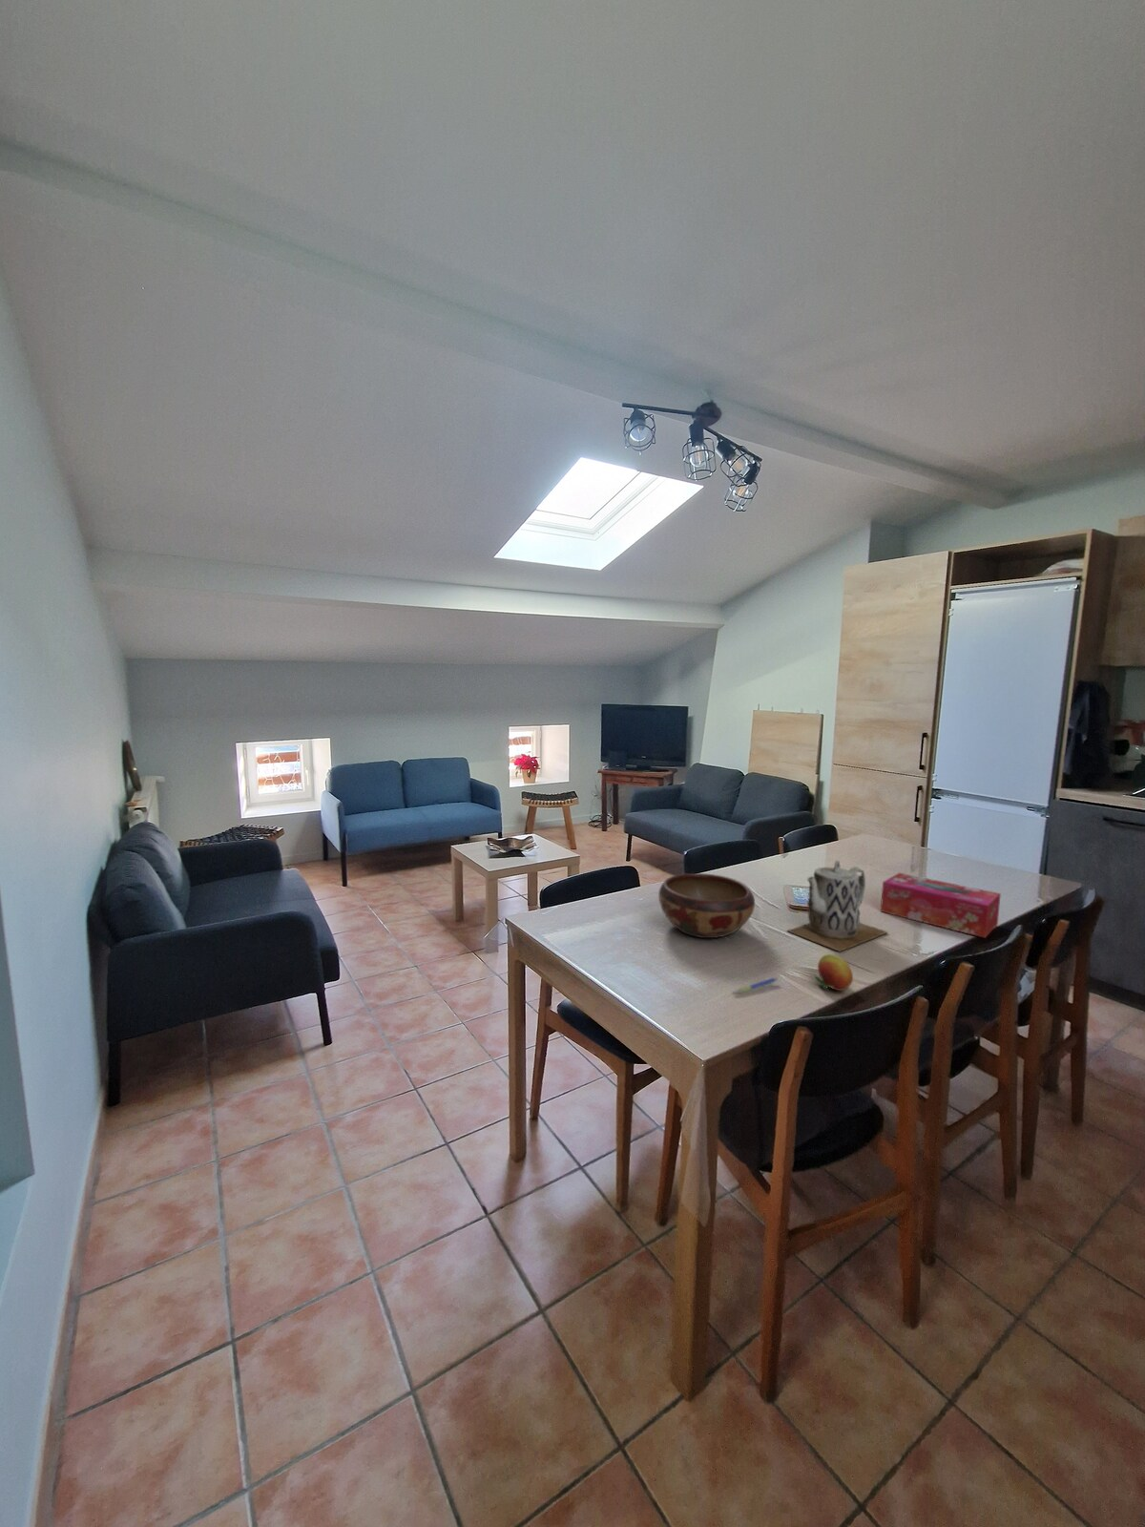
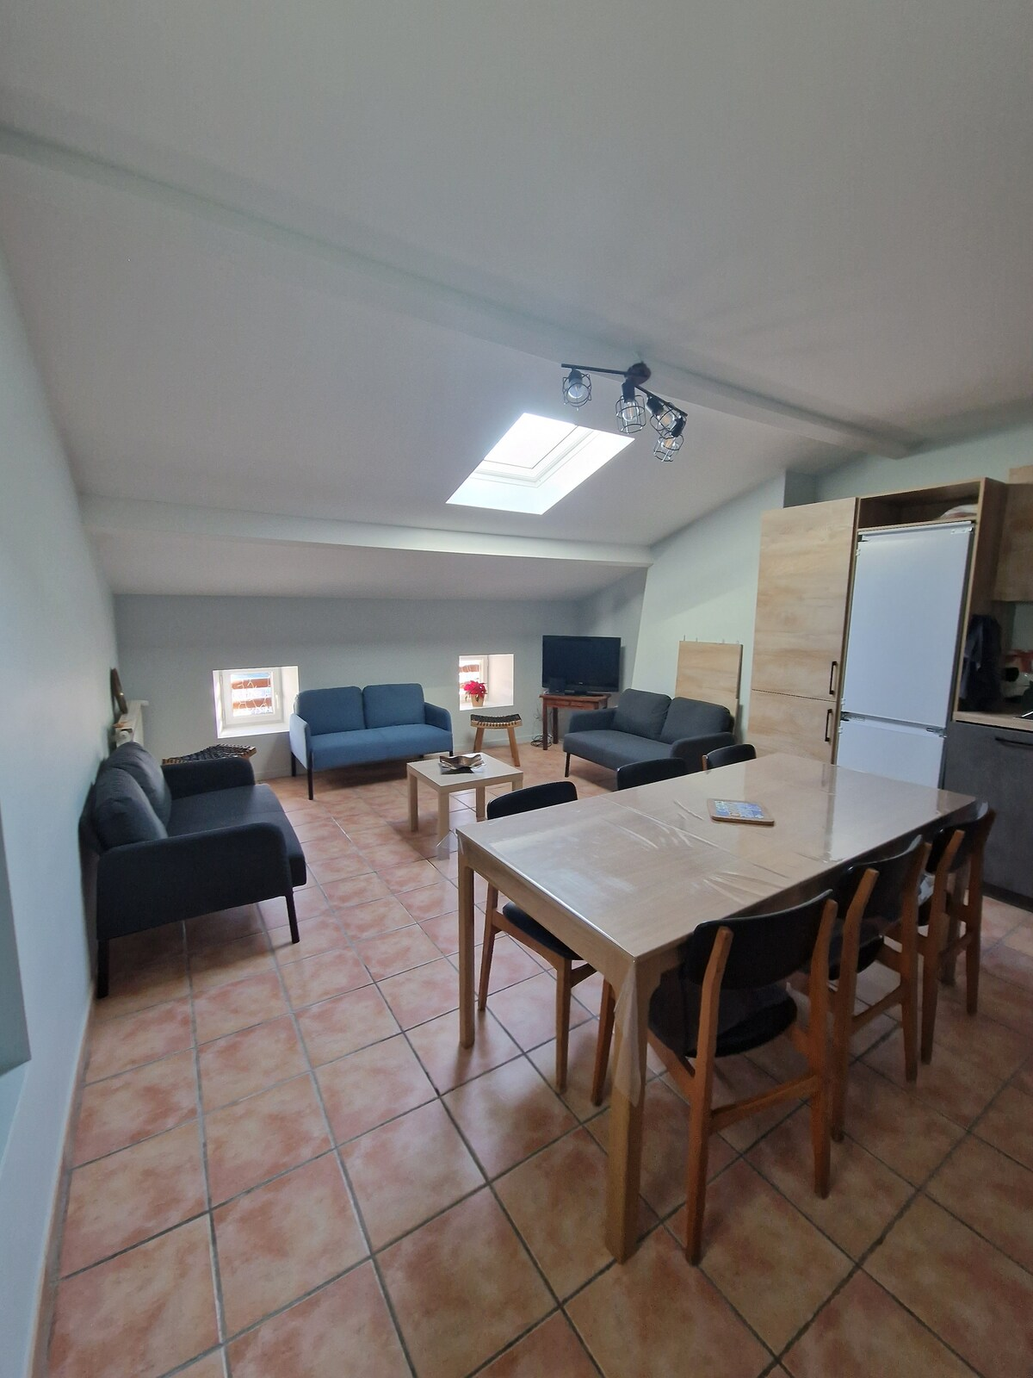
- teapot (838, 896)
- tissue box (938, 902)
- decorative bowl (705, 907)
- fruit (833, 972)
- pen (755, 985)
